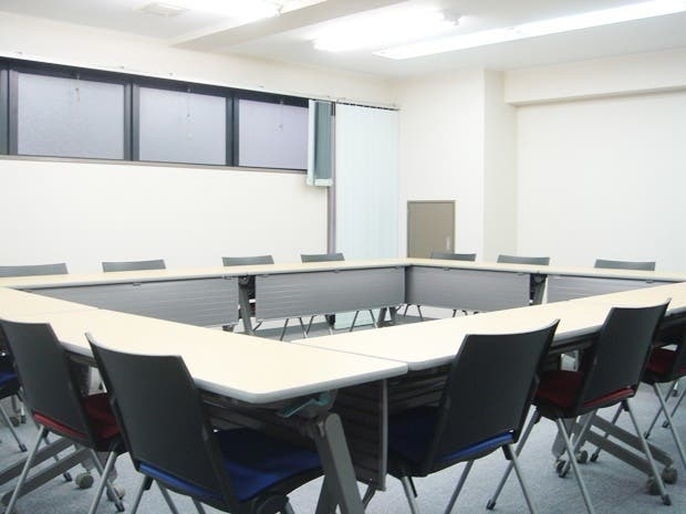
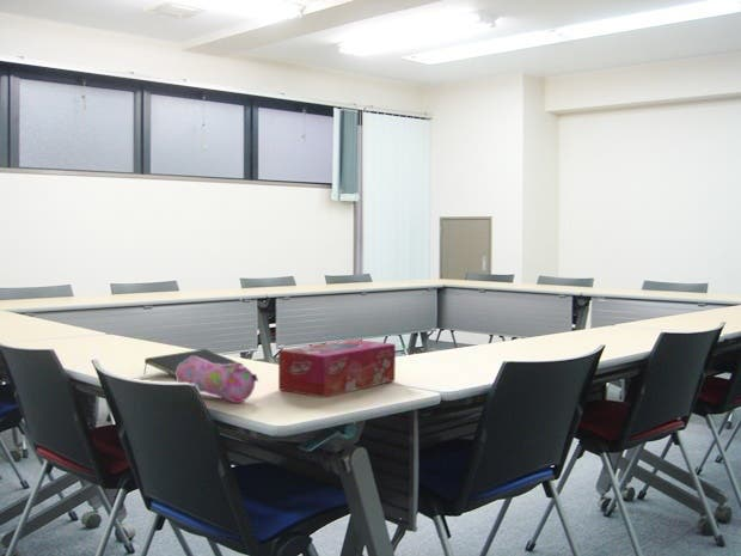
+ pencil case (215, 378)
+ notepad (197, 356)
+ tissue box (338, 366)
